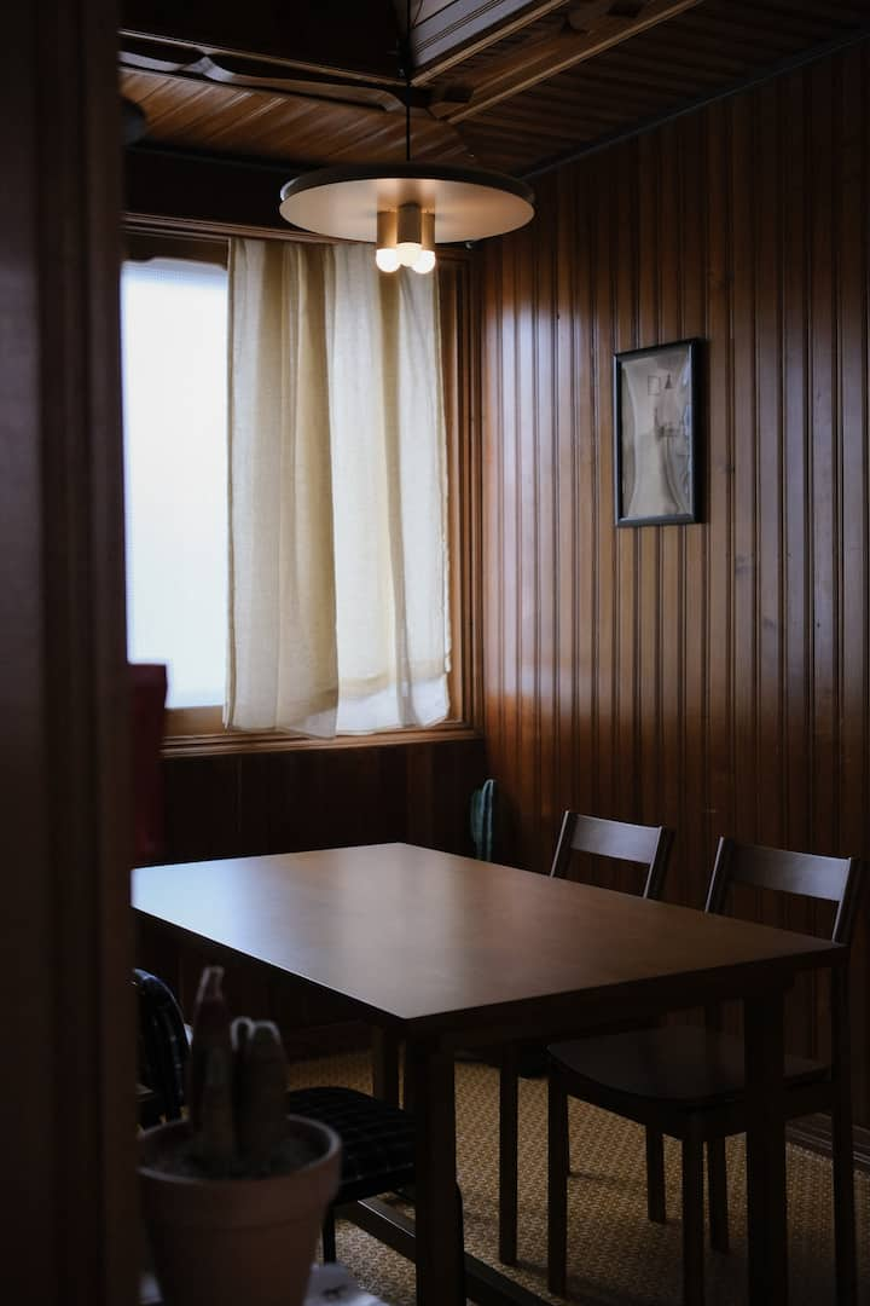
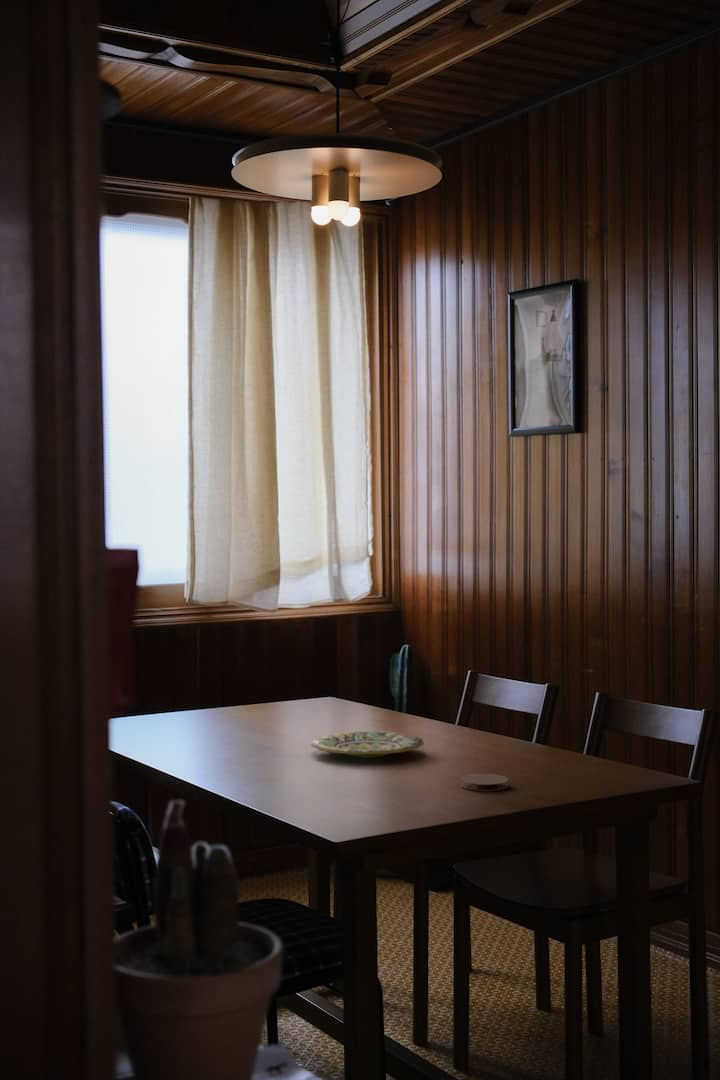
+ plate (367, 747)
+ coaster (484, 782)
